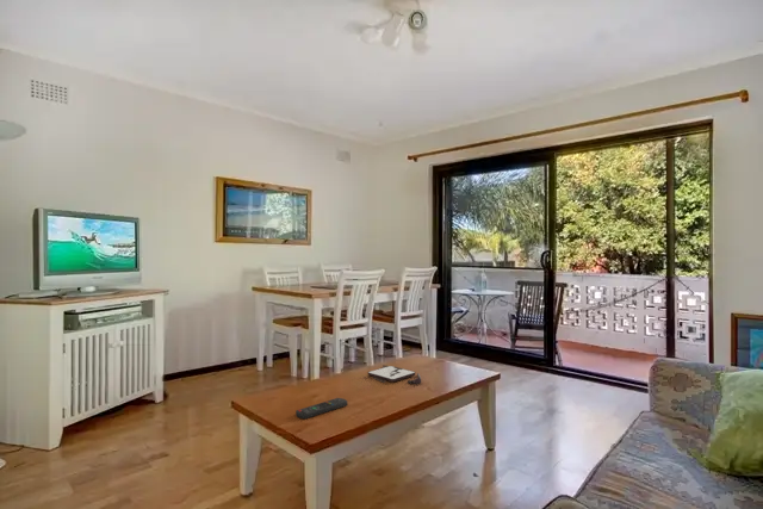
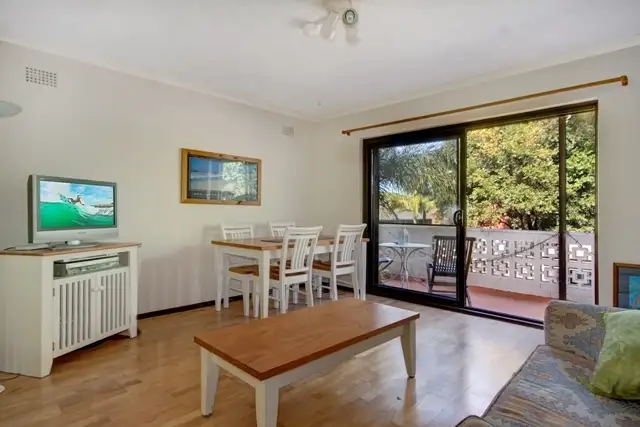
- remote control (322, 406)
- board game (395, 373)
